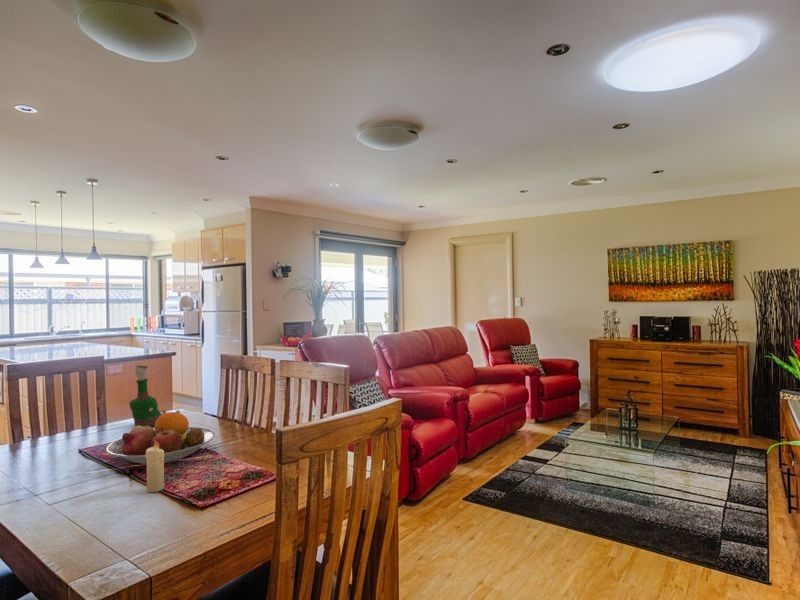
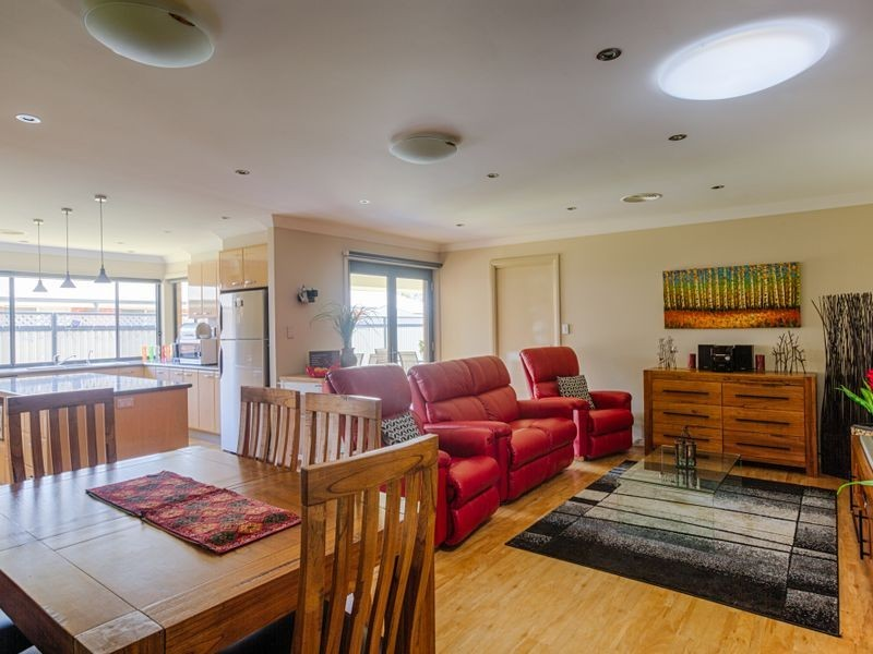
- fruit bowl (163, 436)
- candle (155, 464)
- grog bottle (146, 395)
